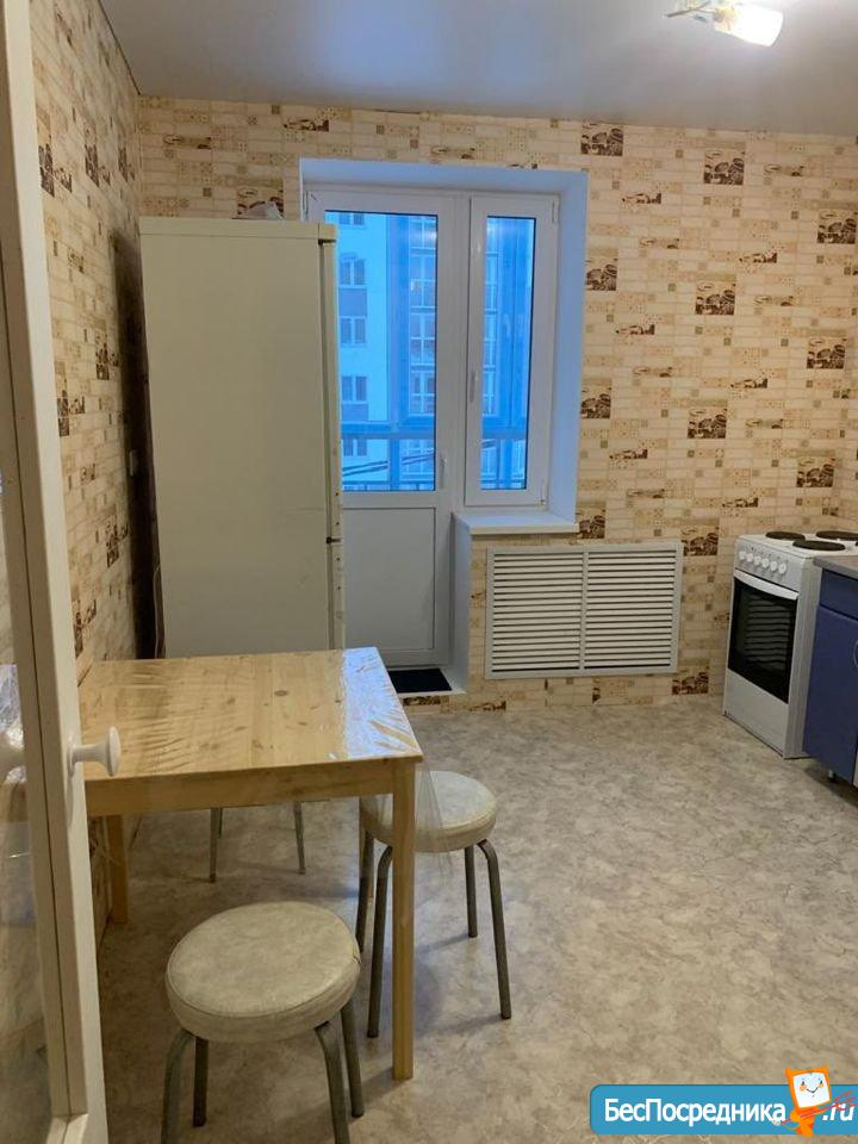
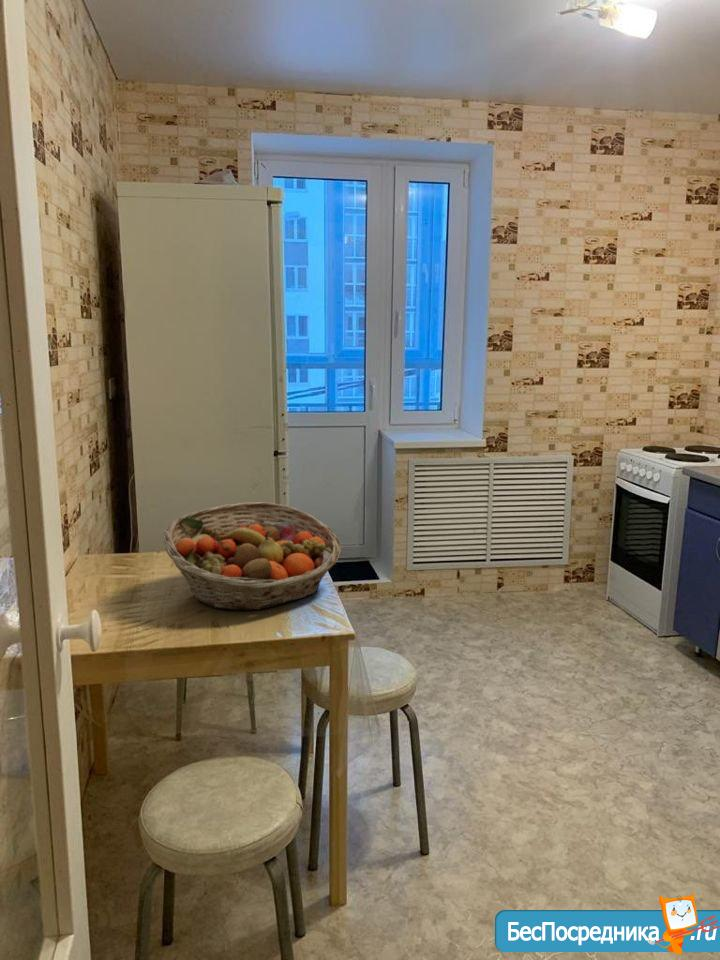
+ fruit basket (254, 553)
